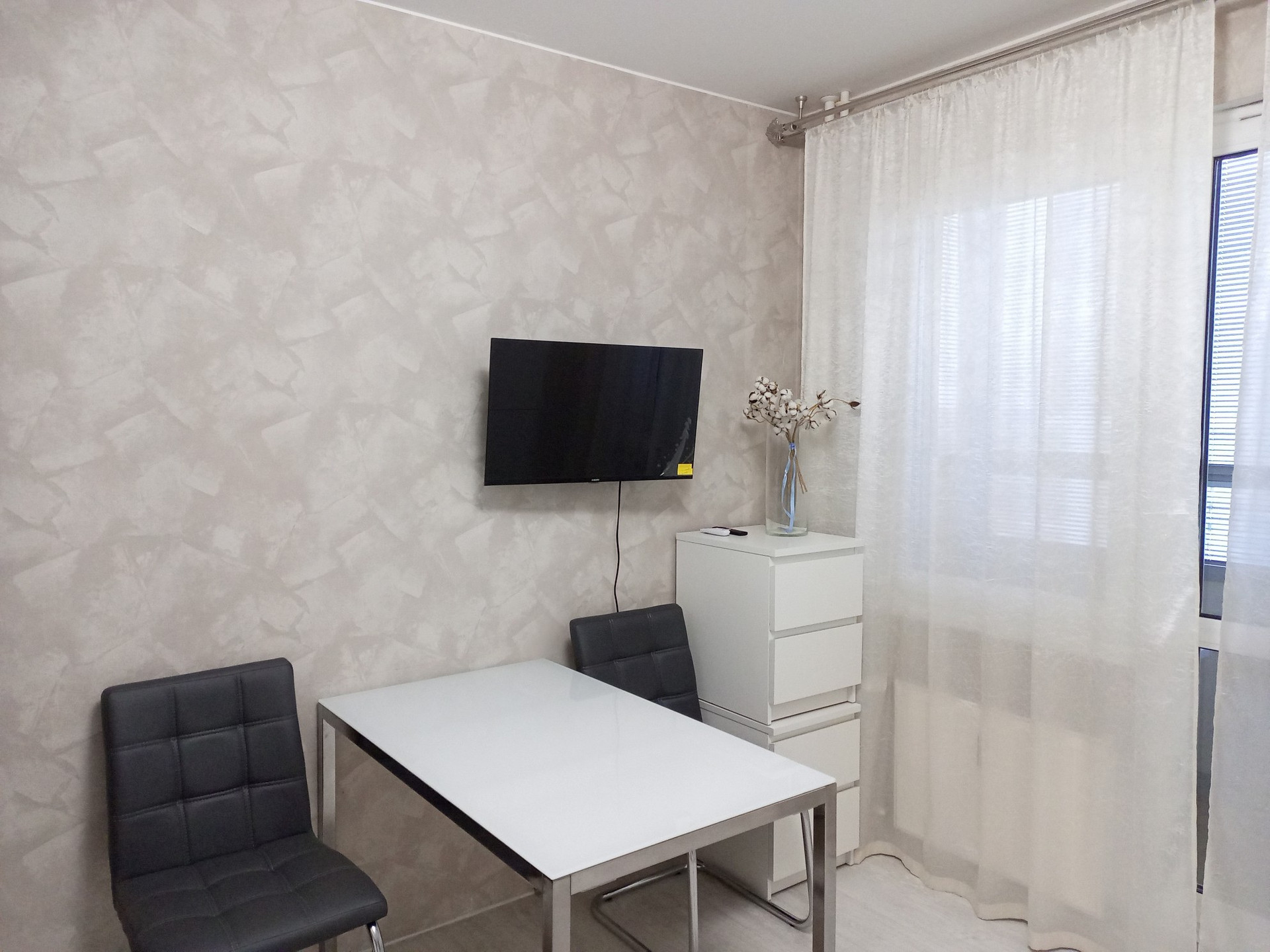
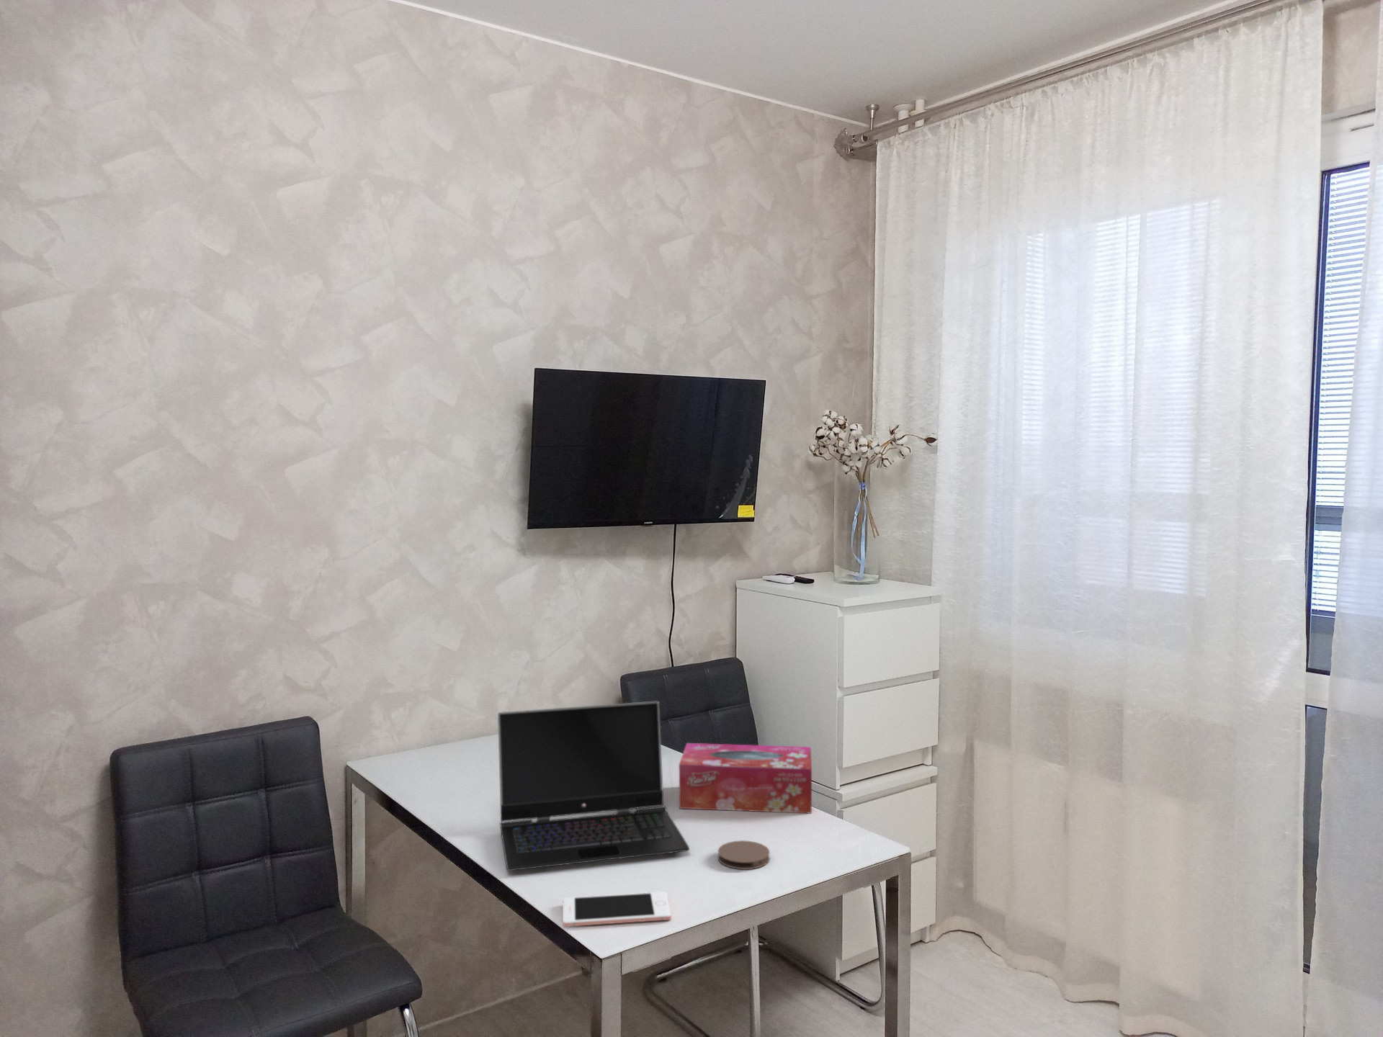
+ coaster (744, 854)
+ cell phone (616, 908)
+ tissue box (746, 777)
+ laptop computer (589, 781)
